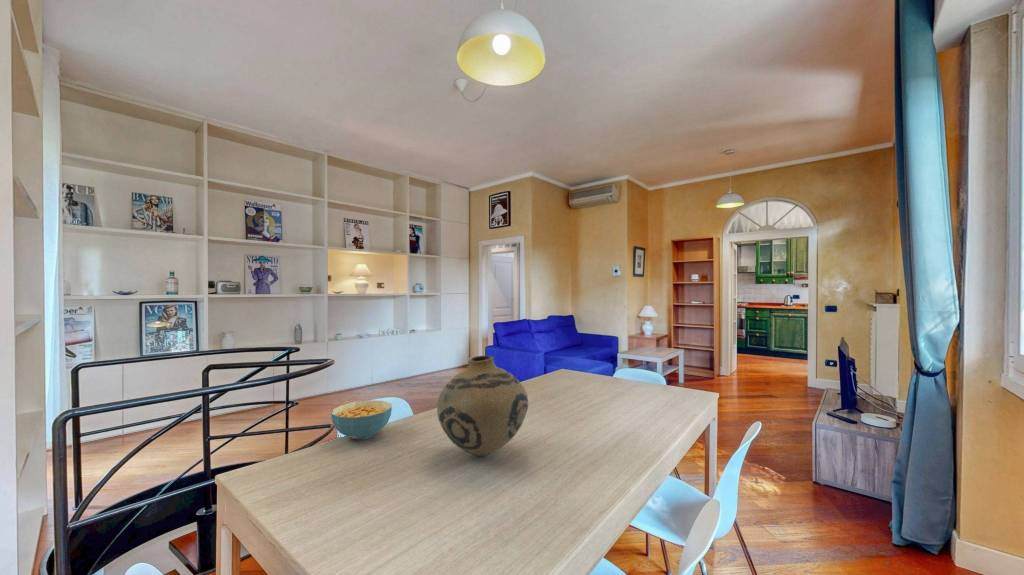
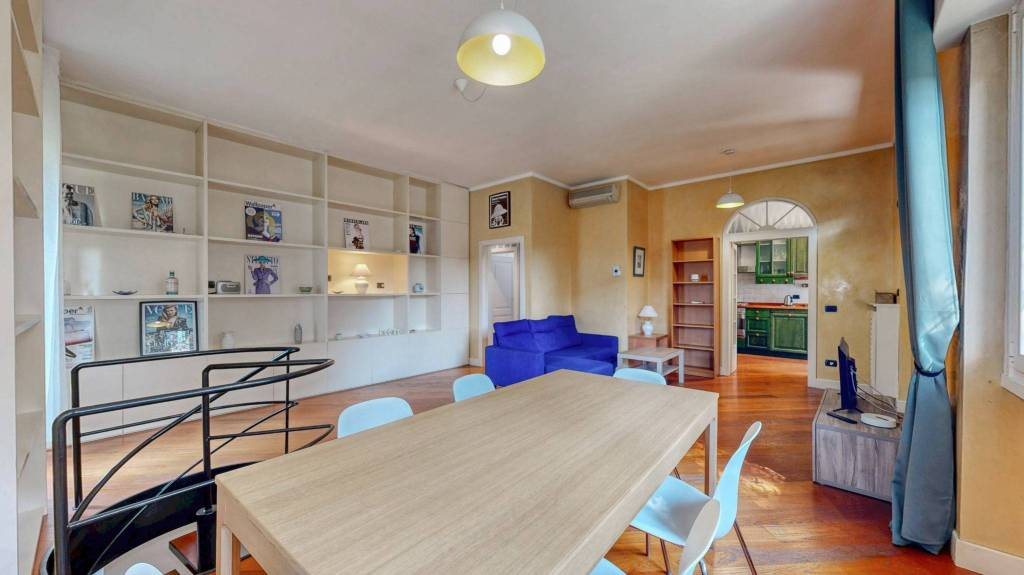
- cereal bowl (362, 422)
- vase (483, 406)
